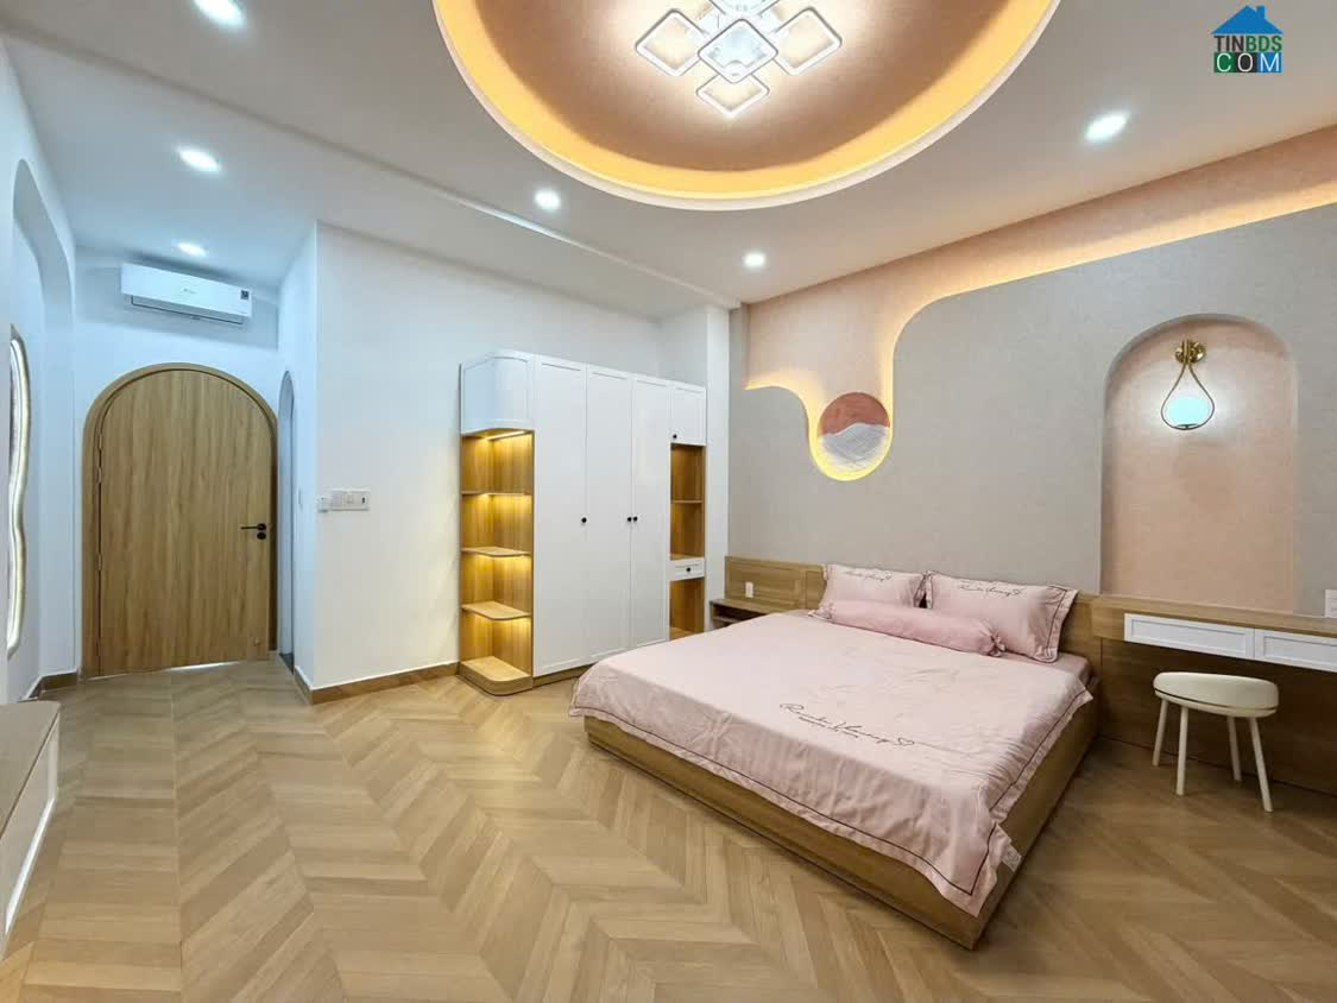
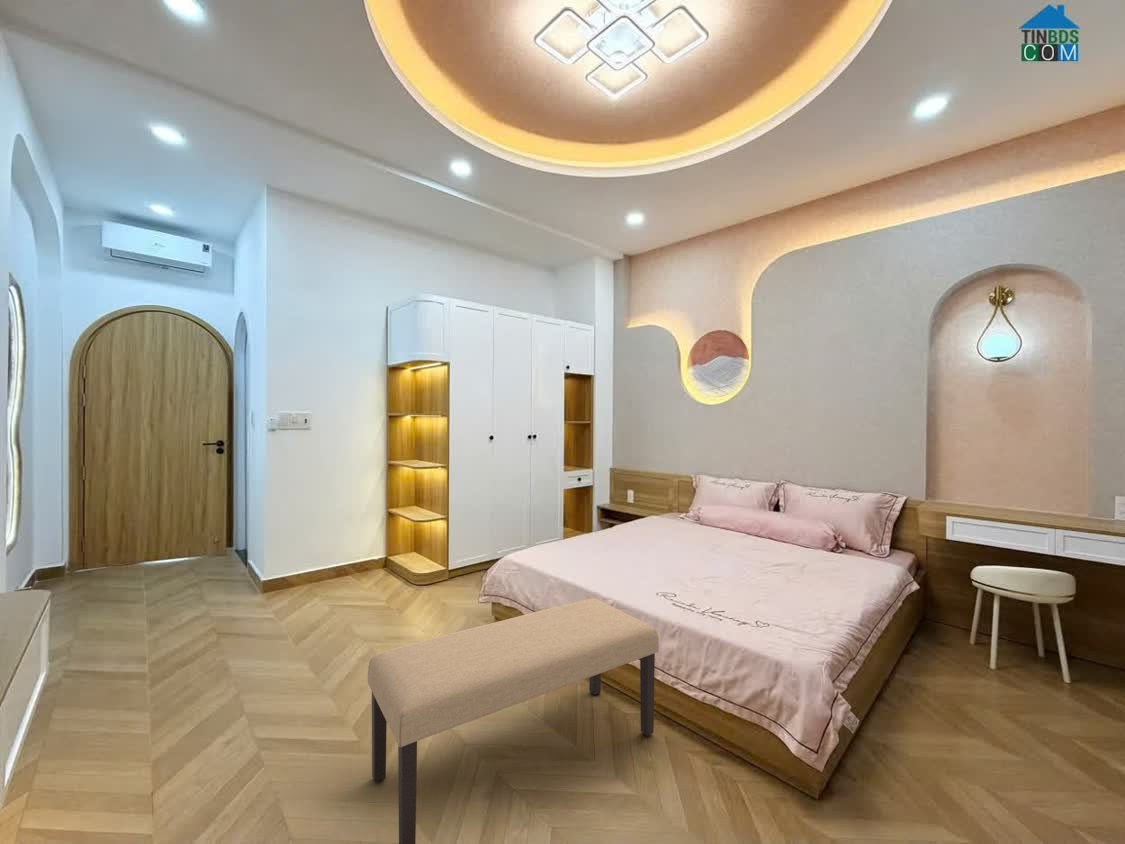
+ bench (522, 693)
